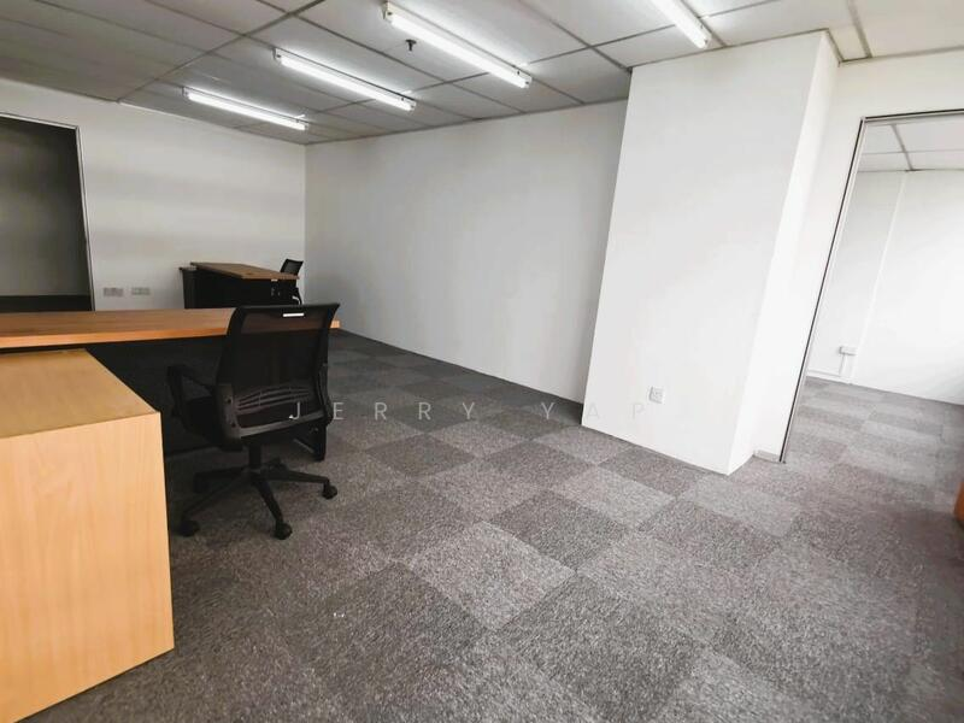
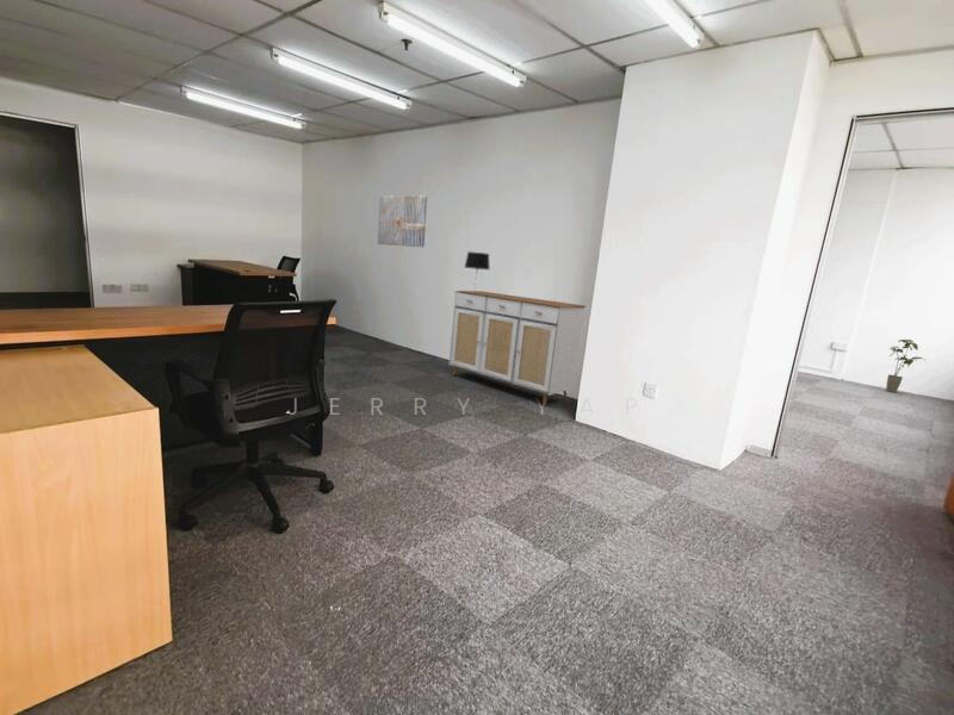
+ wall art (401, 220)
+ house plant (903, 366)
+ table lamp (476, 271)
+ sideboard (510, 342)
